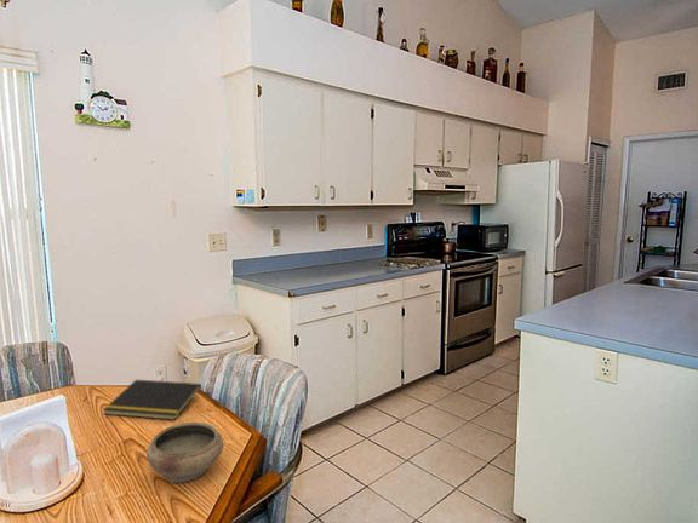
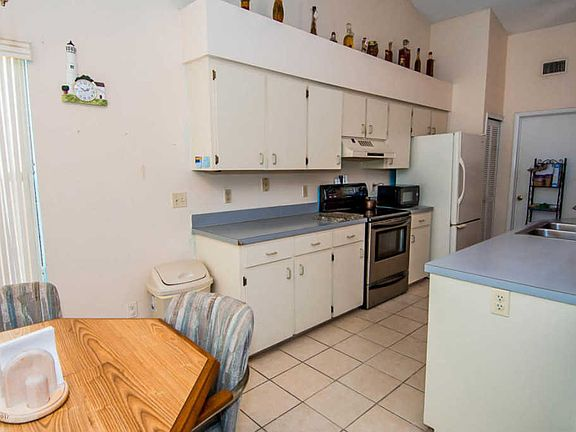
- ceramic bowl (185, 453)
- notepad (154, 397)
